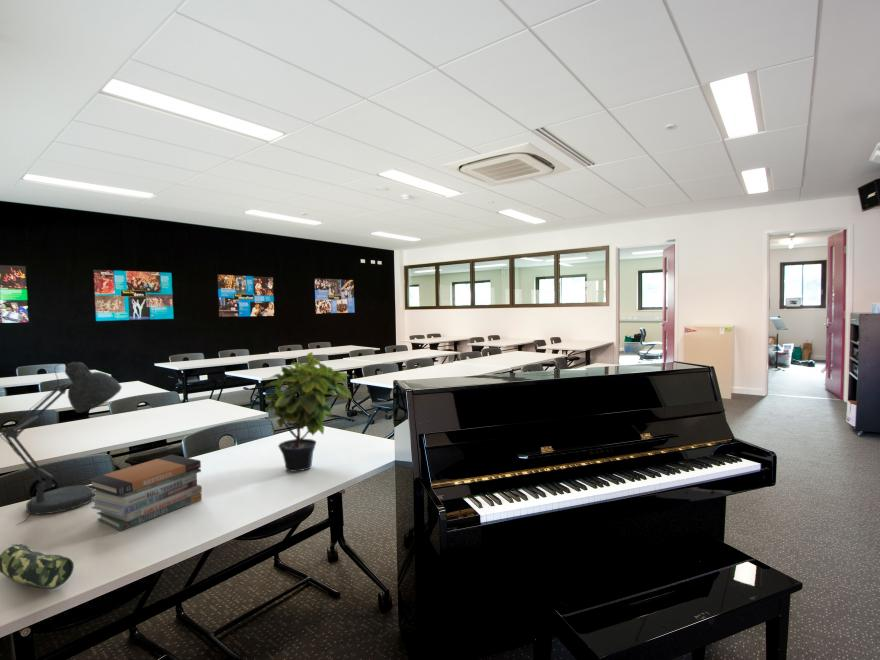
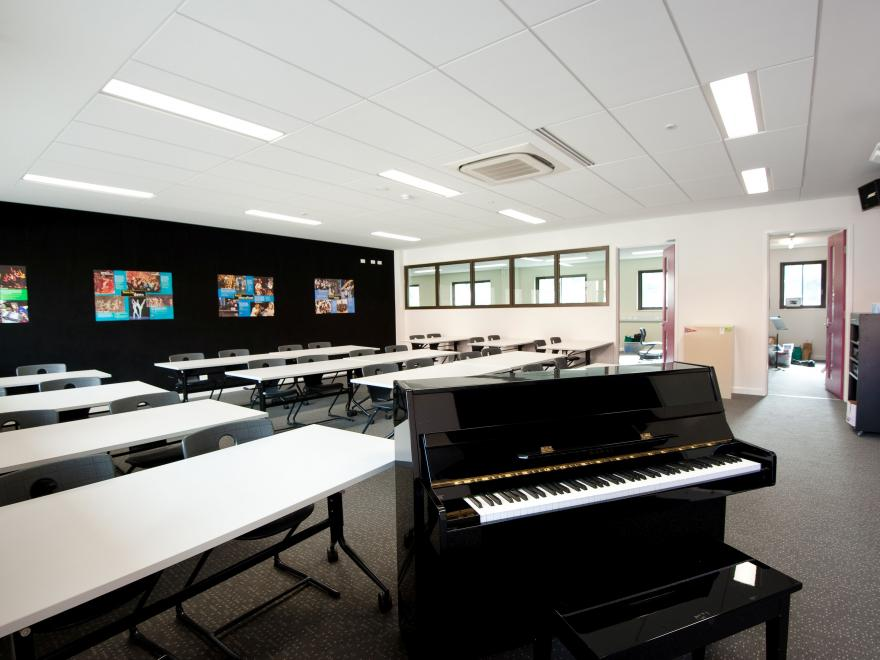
- desk lamp (76, 411)
- book stack (148, 489)
- potted plant (303, 410)
- pencil case (32, 565)
